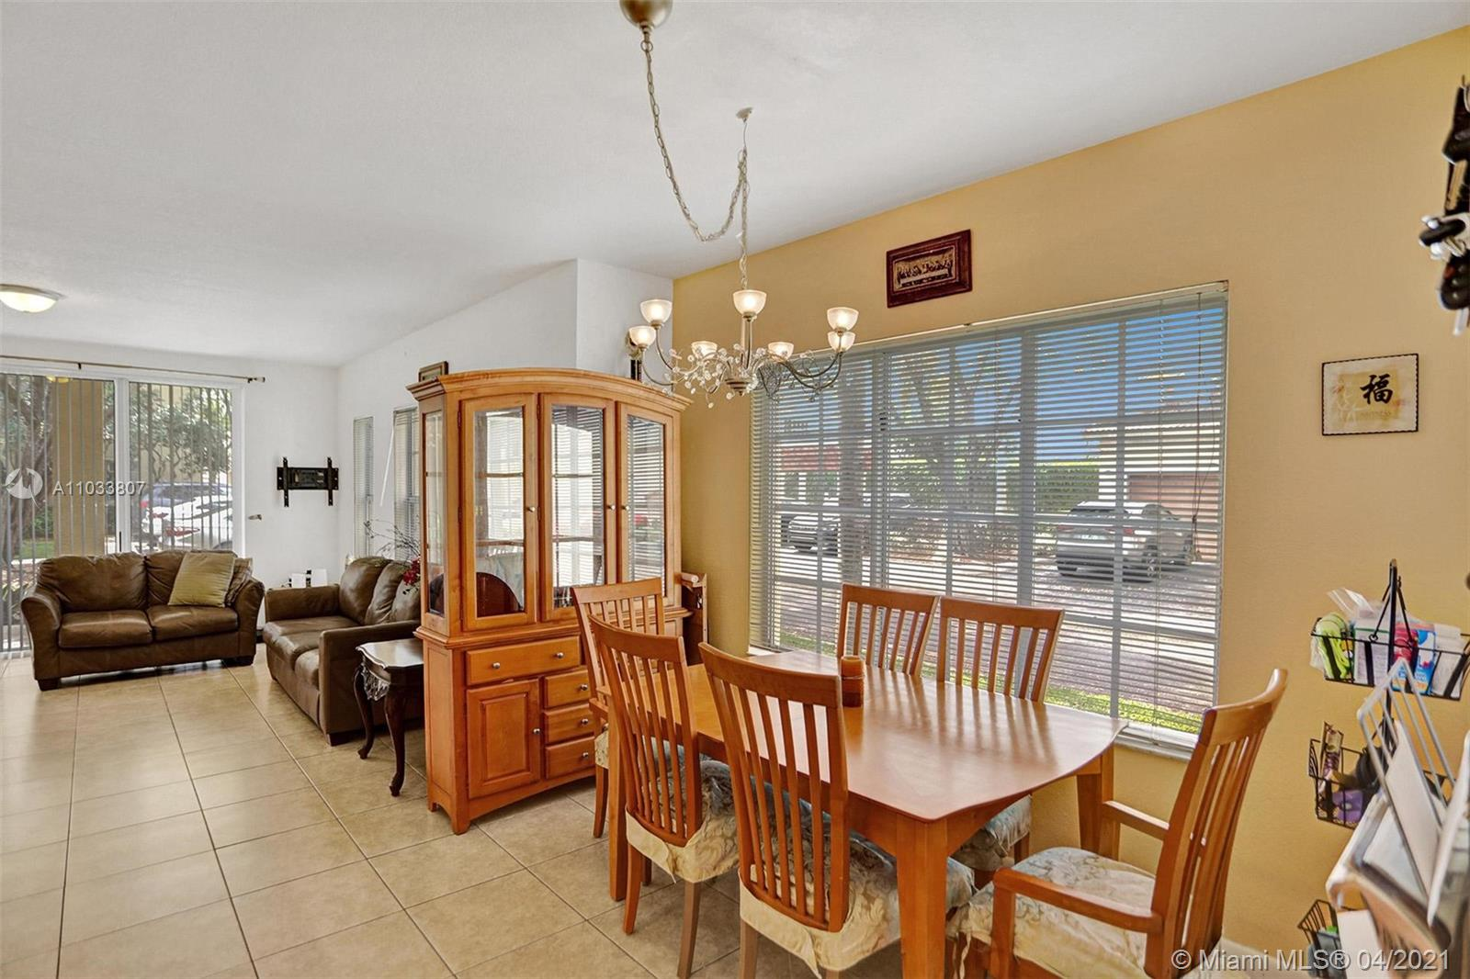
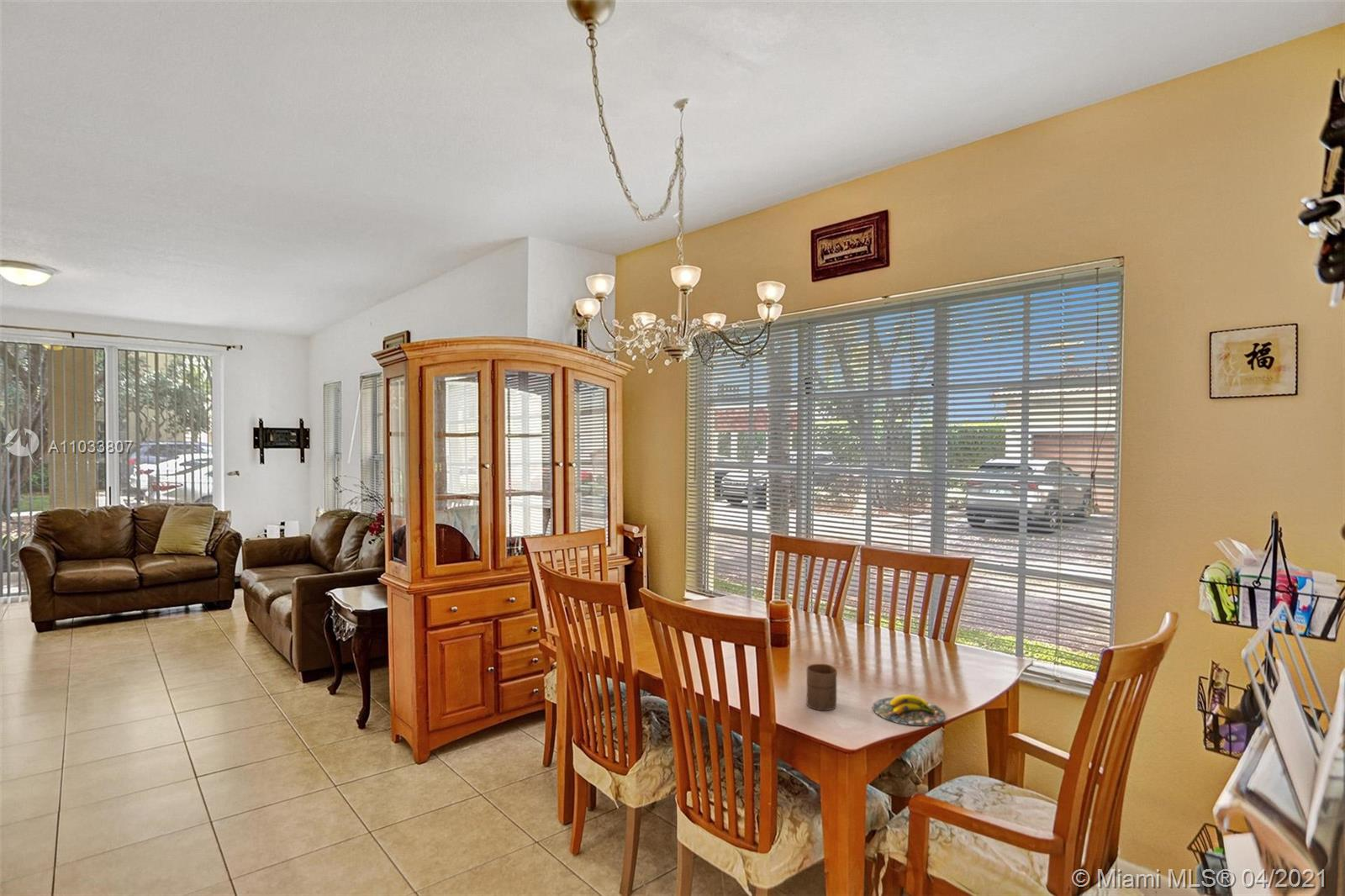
+ cup (822, 686)
+ banana (908, 704)
